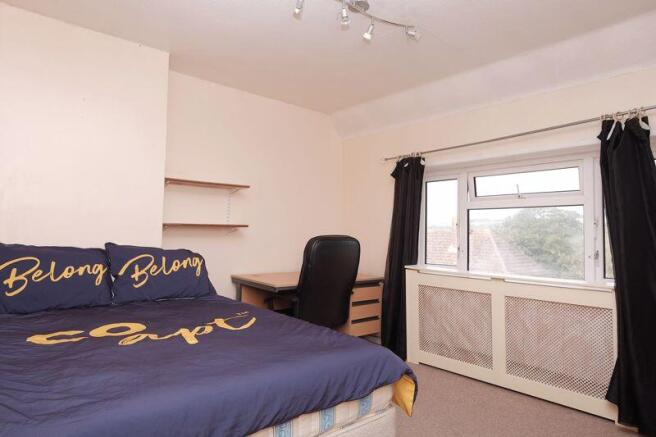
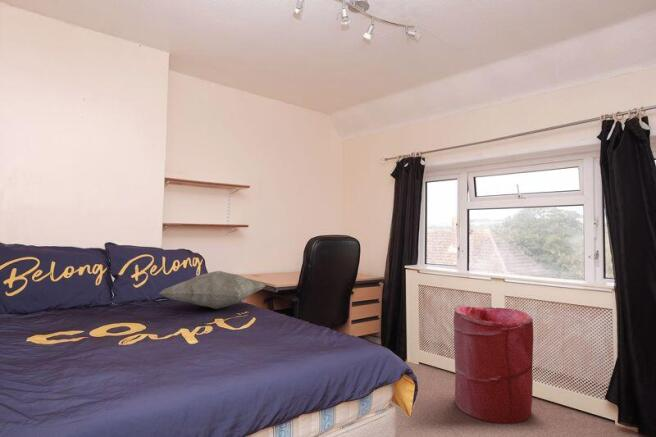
+ decorative pillow (216, 289)
+ laundry hamper (492, 358)
